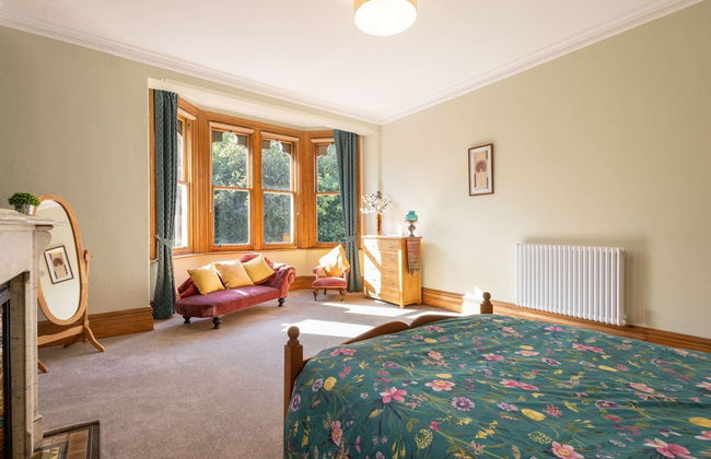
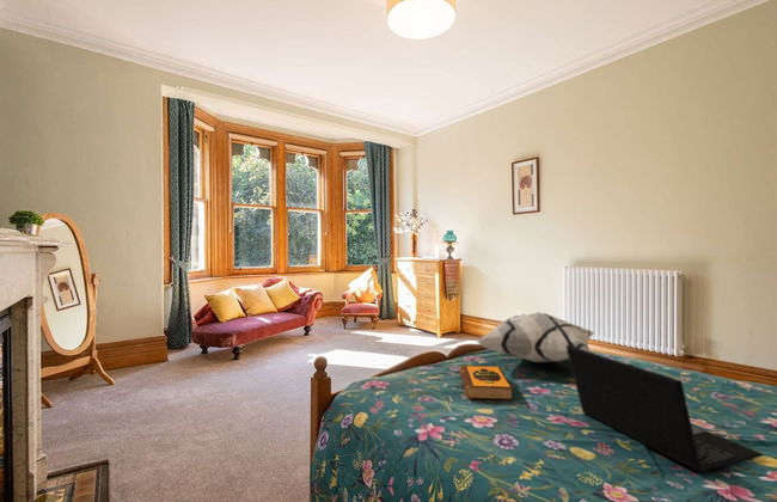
+ decorative pillow (538, 337)
+ hardback book (483, 381)
+ laptop (653, 394)
